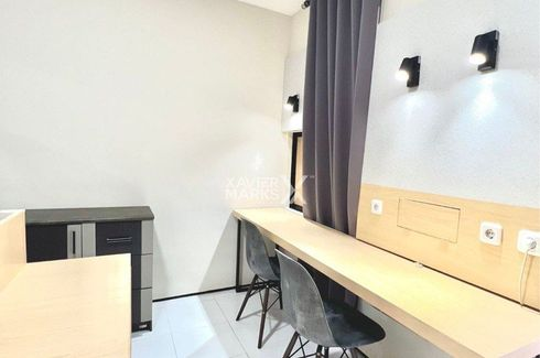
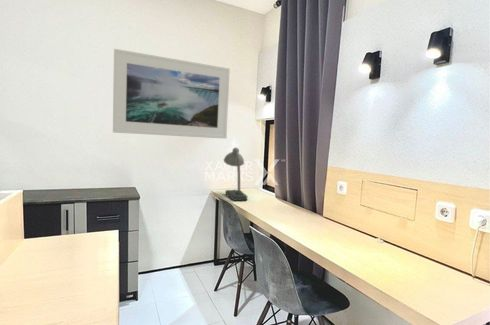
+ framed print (175, 98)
+ desk lamp (237, 171)
